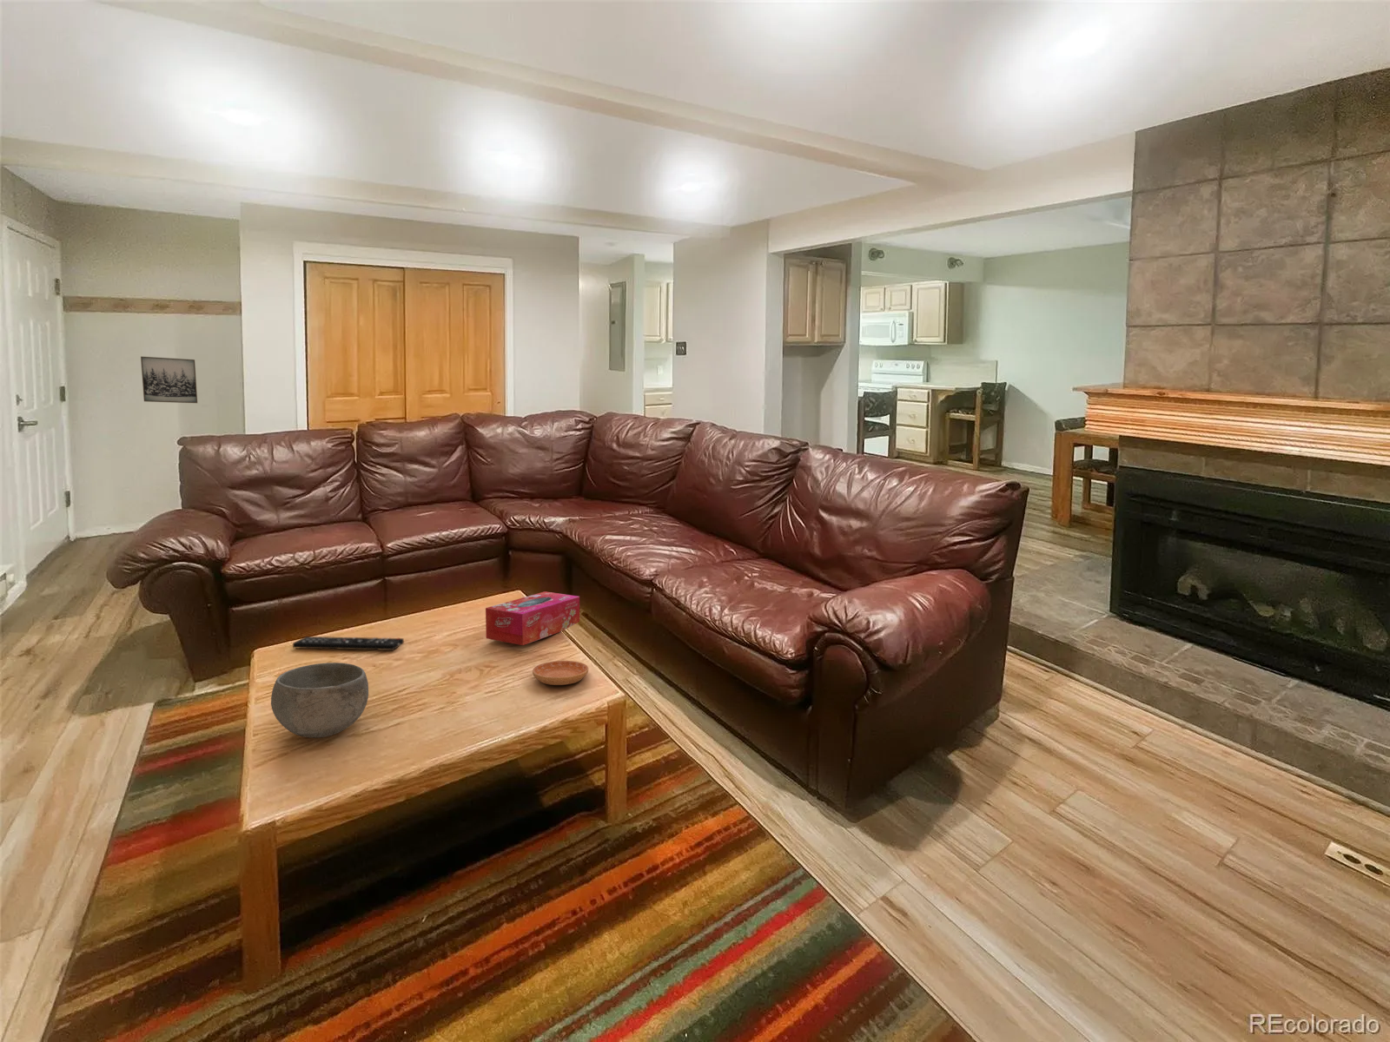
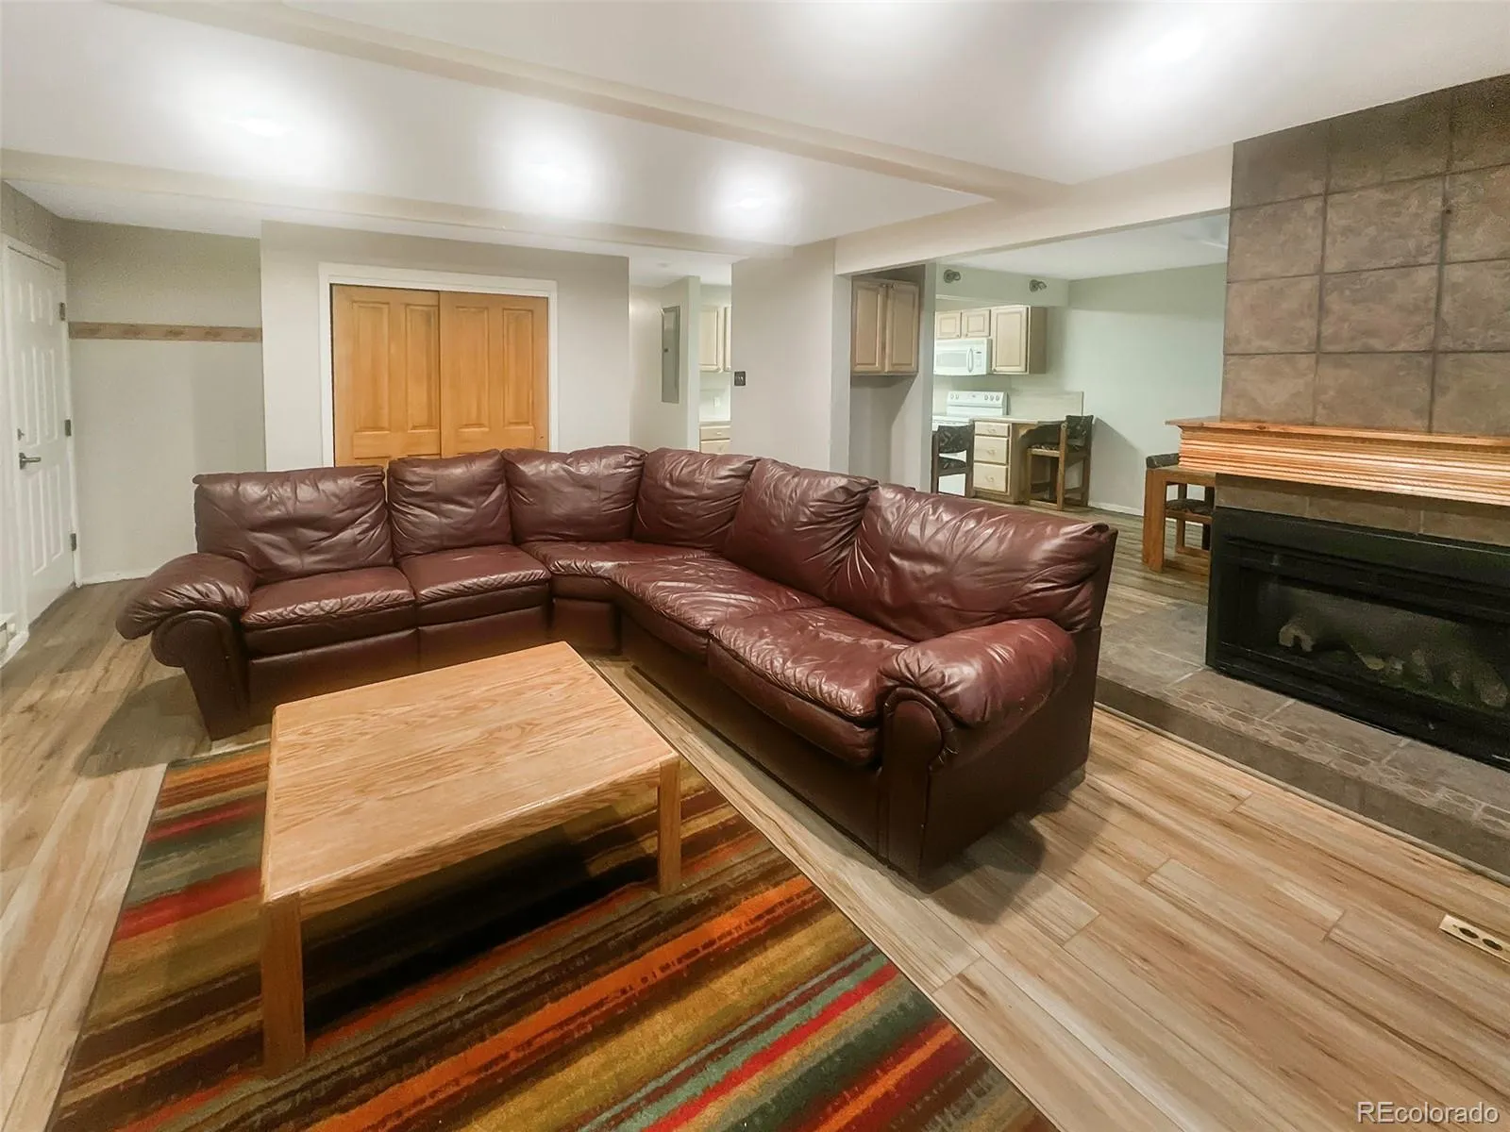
- saucer (560, 673)
- tissue box (534, 616)
- wall art (170, 380)
- remote control (349, 642)
- bowl (321, 703)
